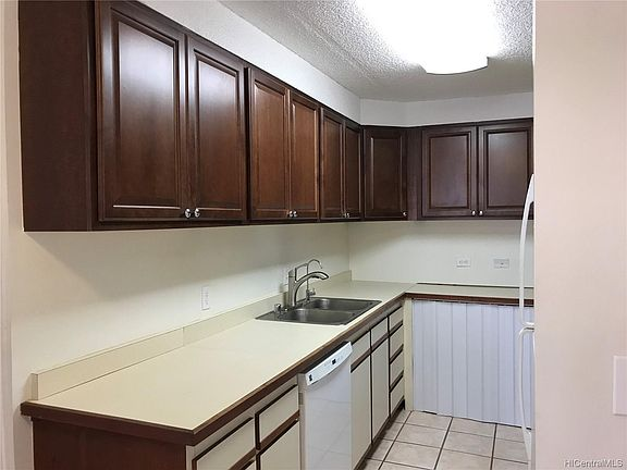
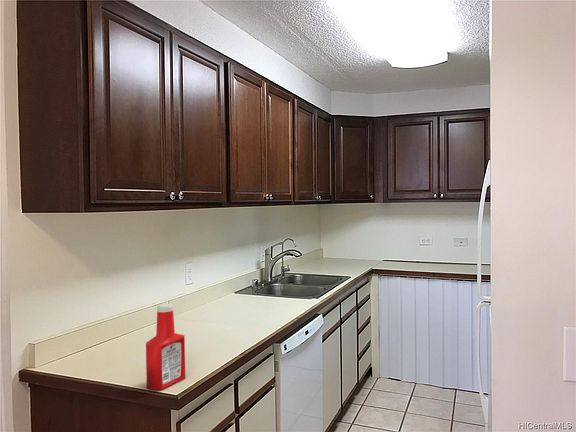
+ soap bottle (165, 343)
